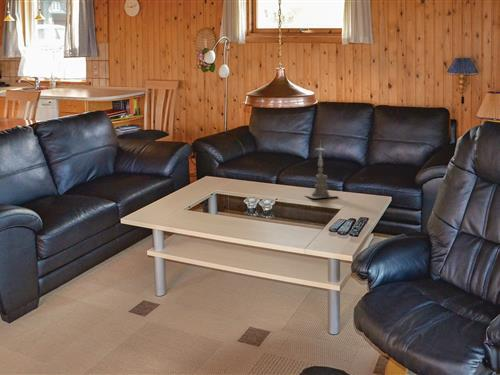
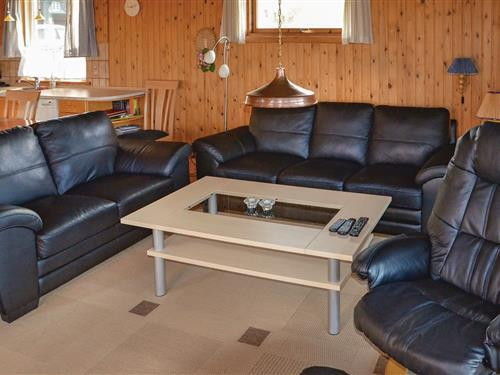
- candle holder (320, 168)
